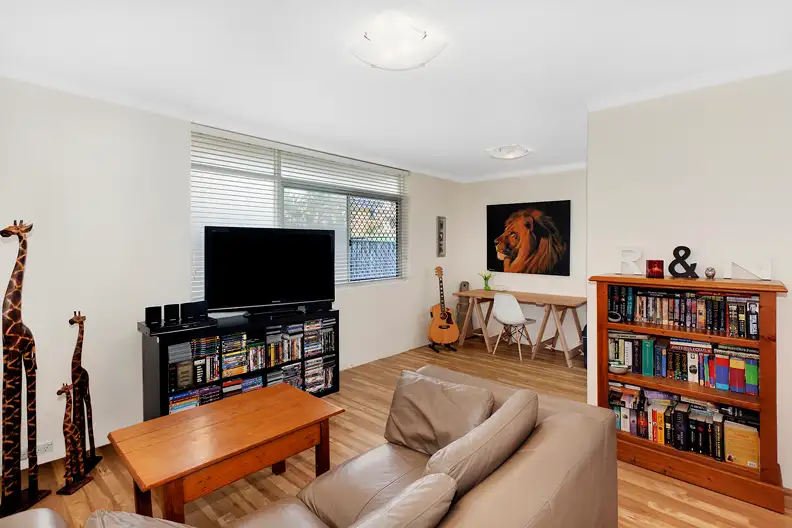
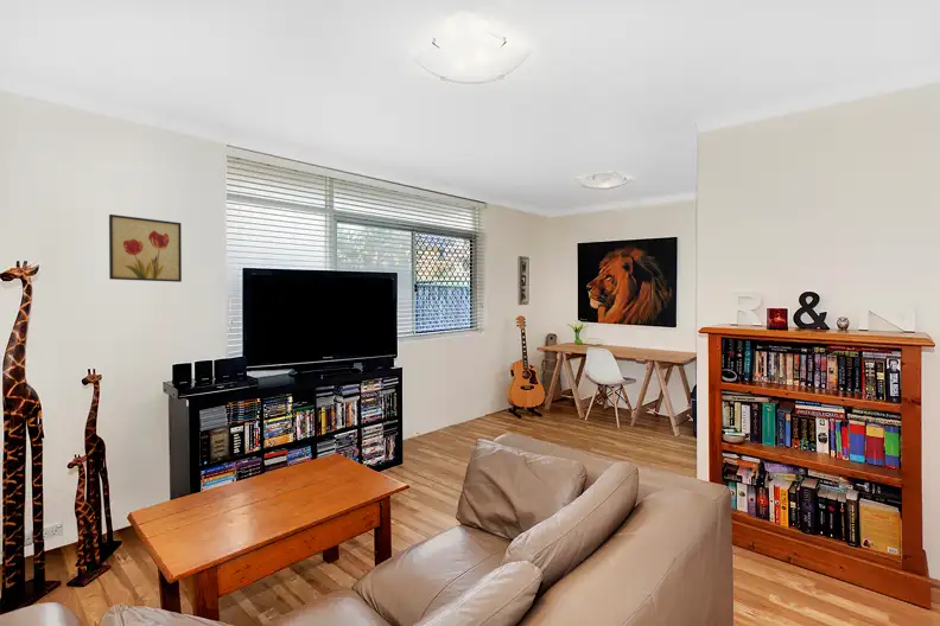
+ wall art (146, 249)
